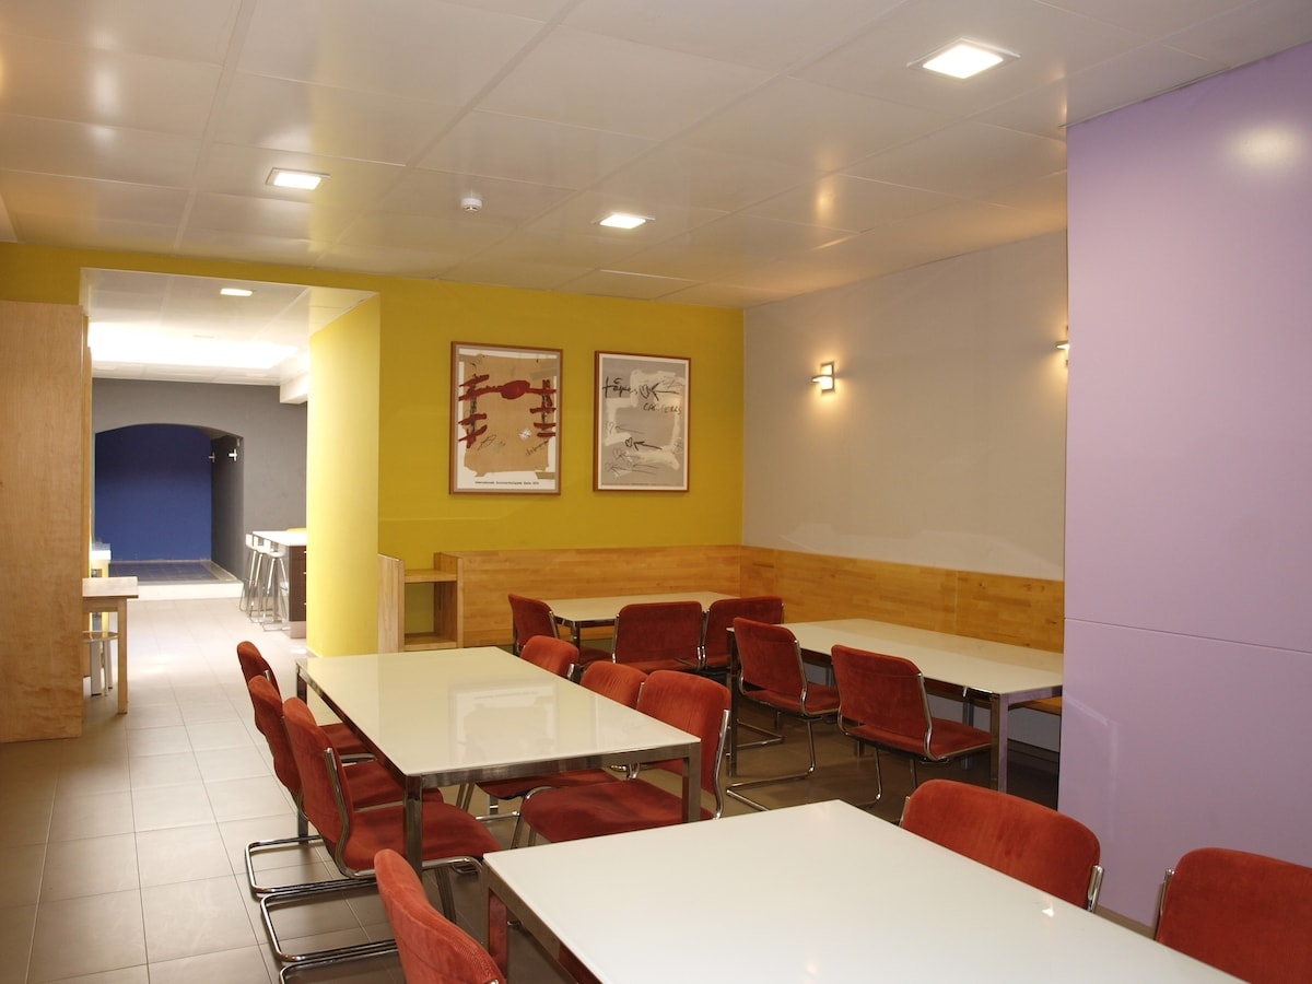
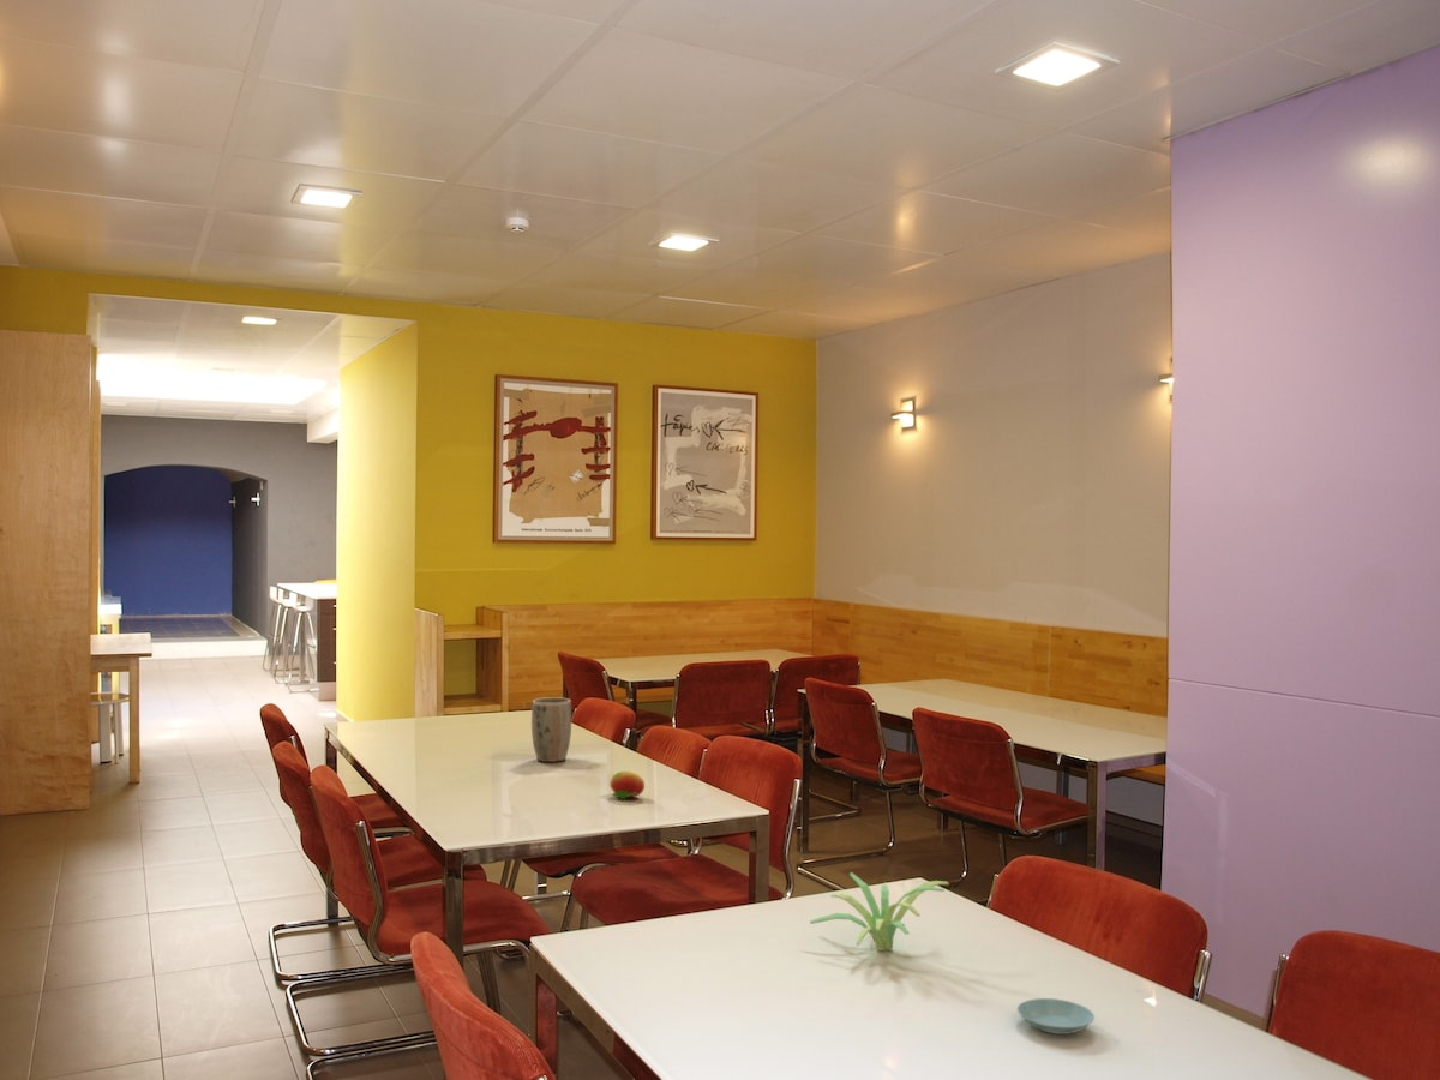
+ plant (881, 912)
+ plant pot (551, 730)
+ fruit (626, 784)
+ saucer (1055, 1019)
